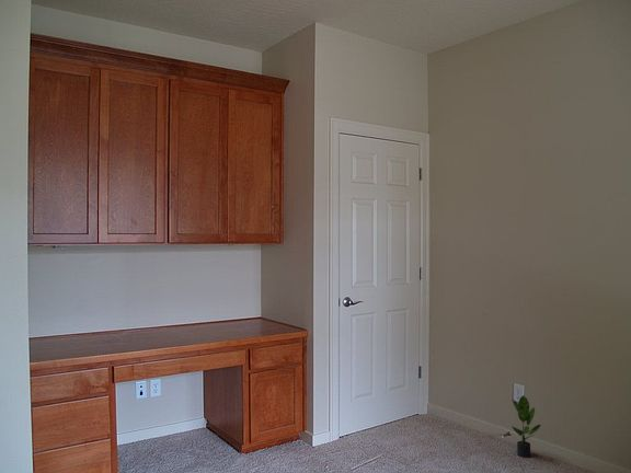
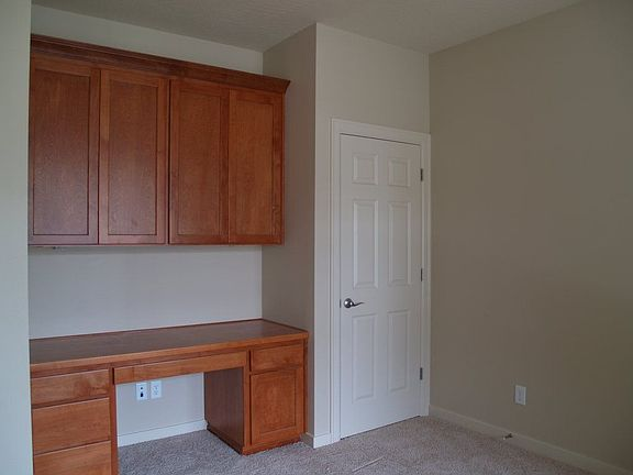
- potted plant (525, 427)
